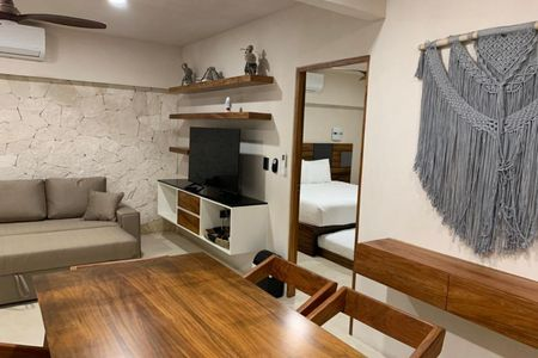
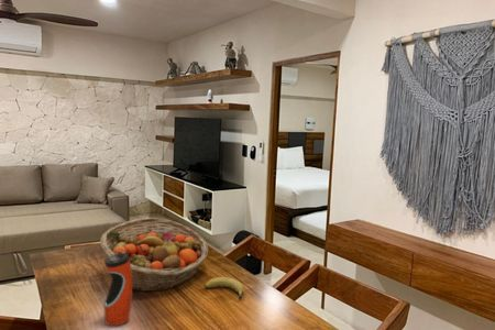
+ fruit basket (156, 251)
+ water bottle (118, 285)
+ fruit (227, 285)
